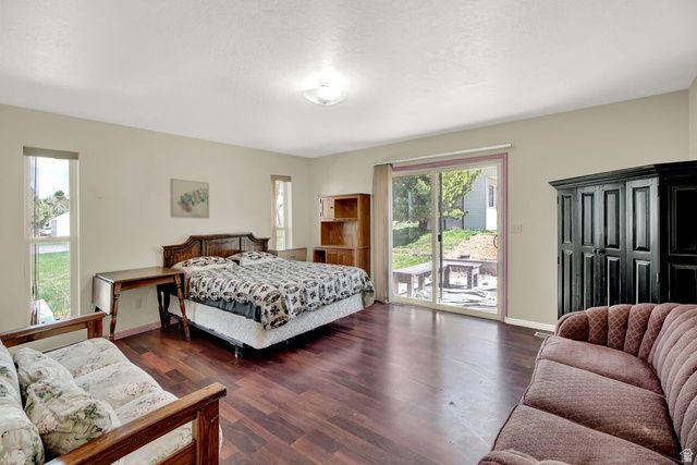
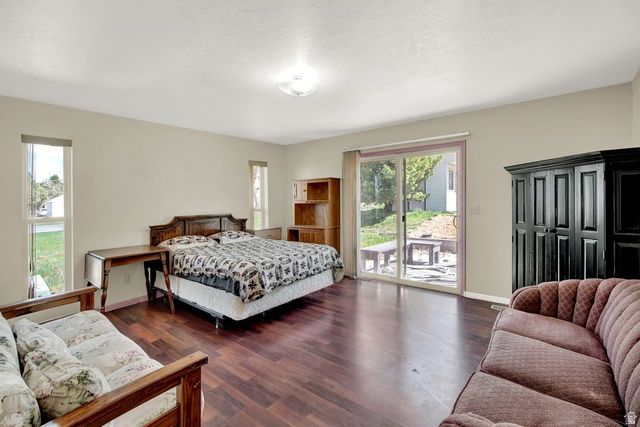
- wall art (189, 199)
